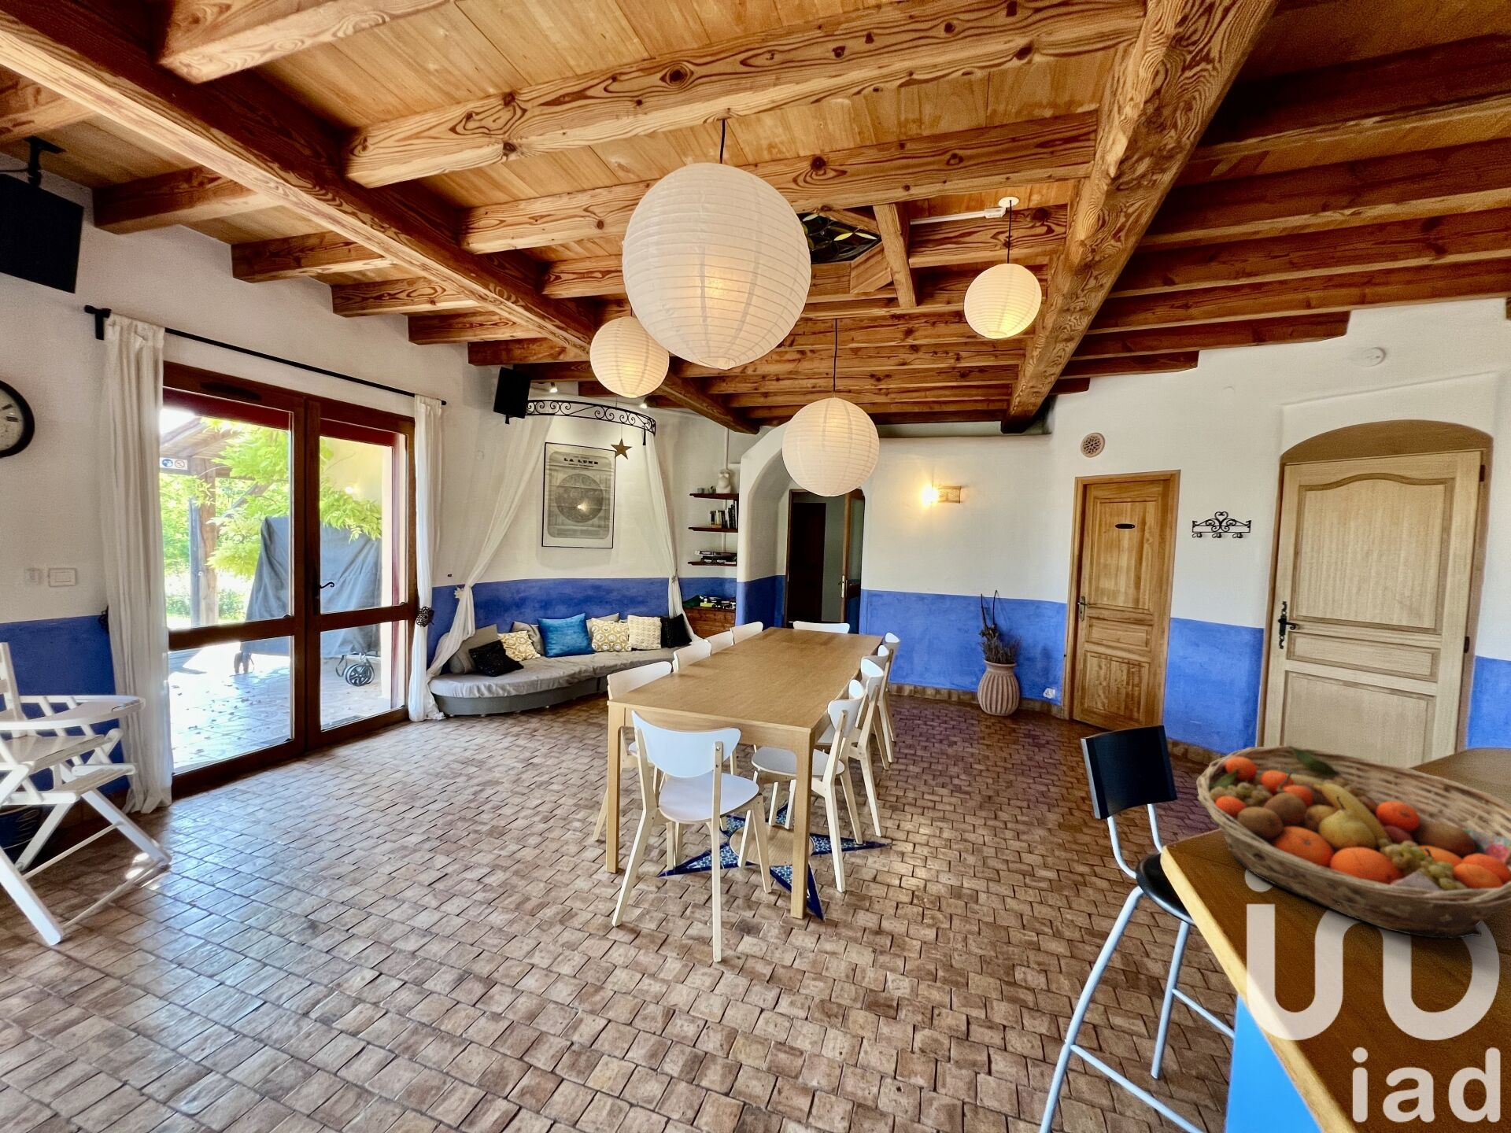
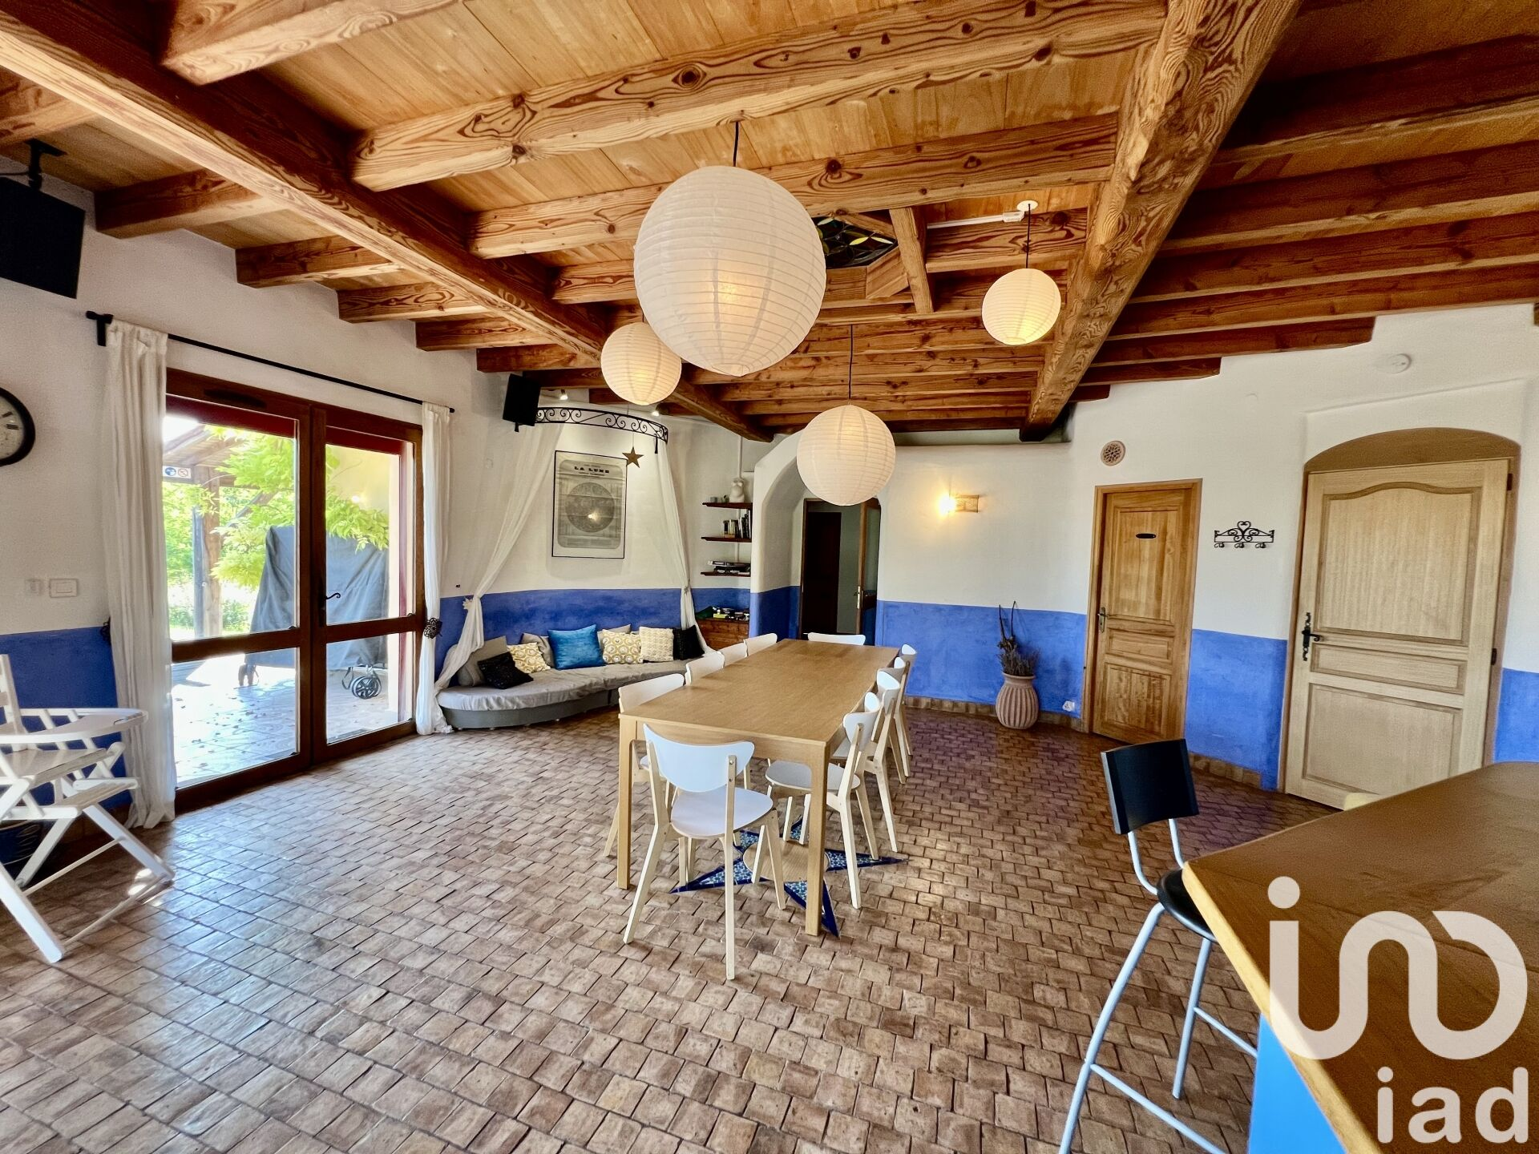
- fruit basket (1347, 828)
